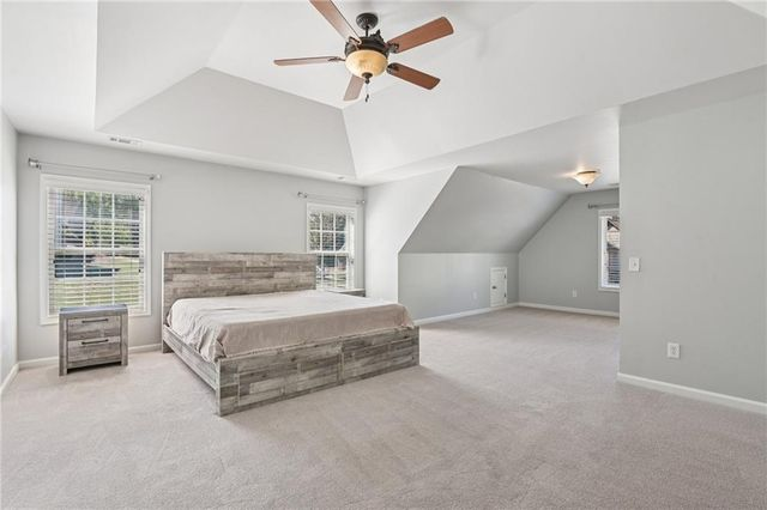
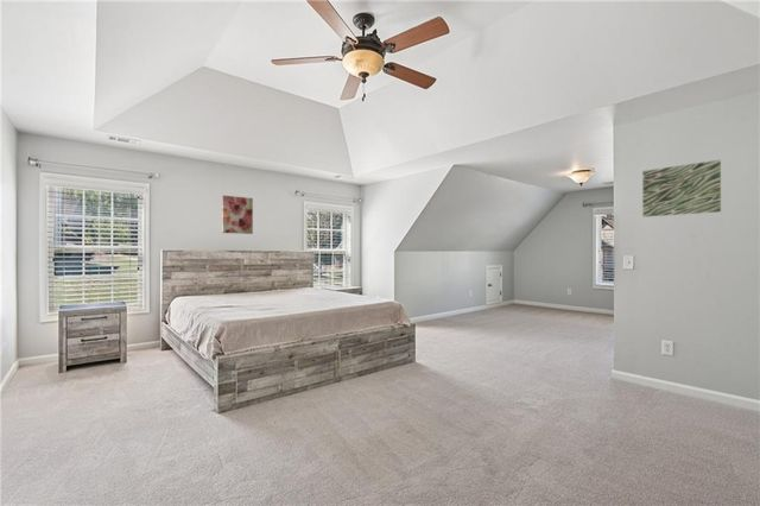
+ wall art (679, 190)
+ wall art (238, 215)
